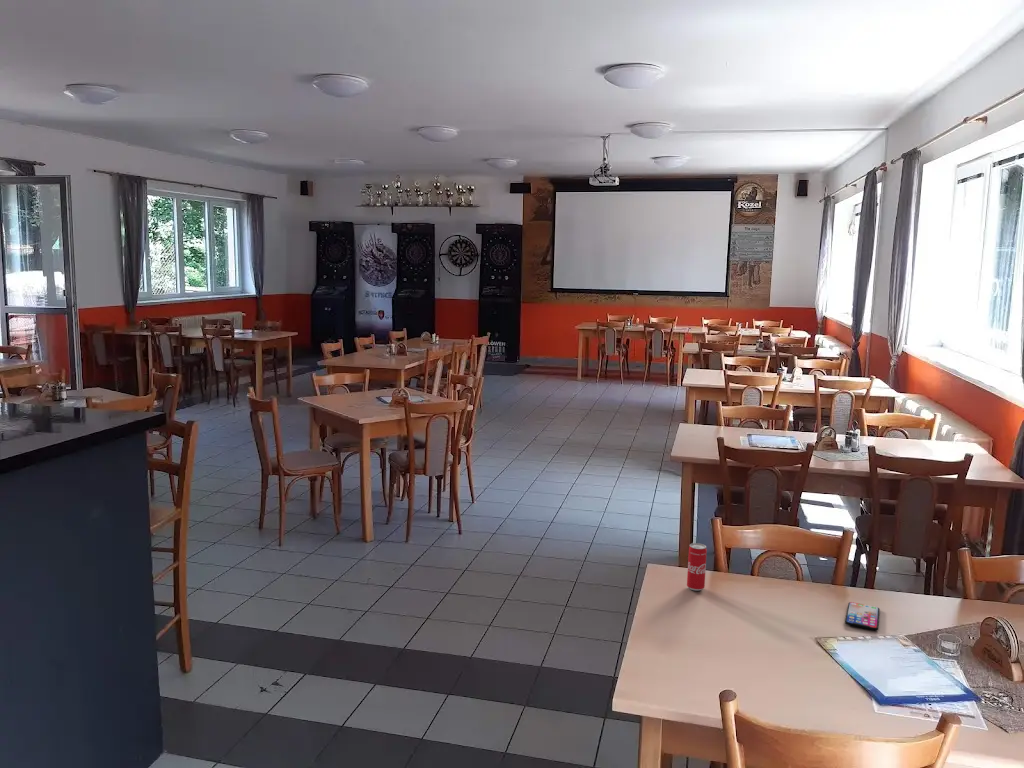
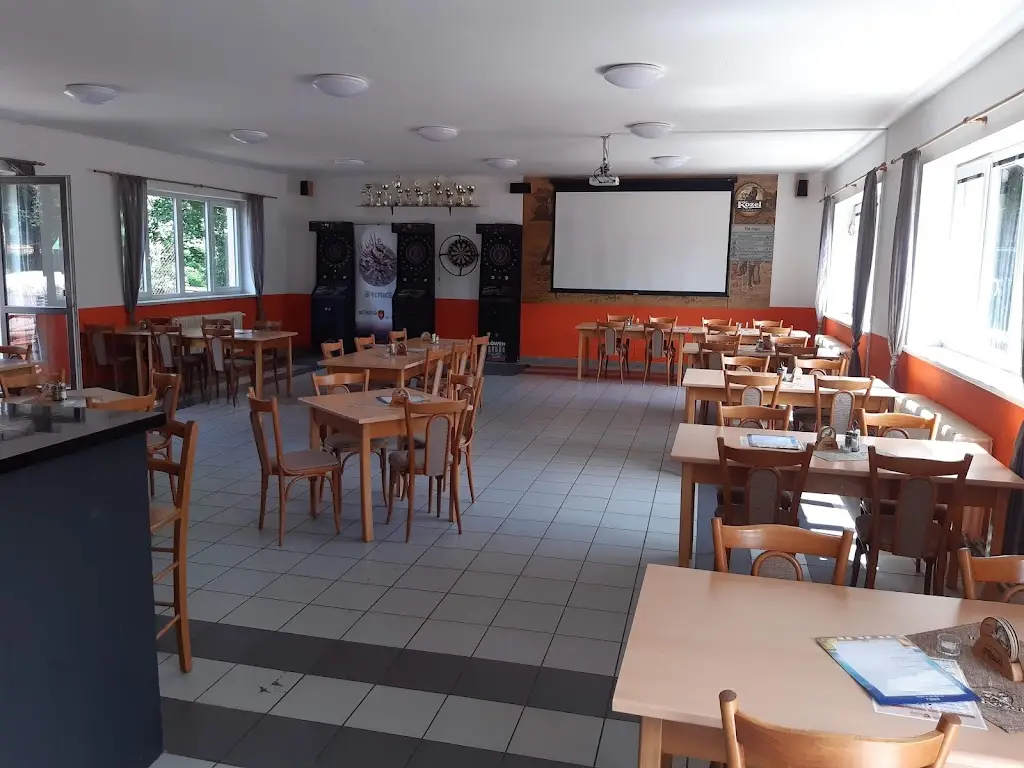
- smartphone (862, 615)
- beverage can (696, 567)
